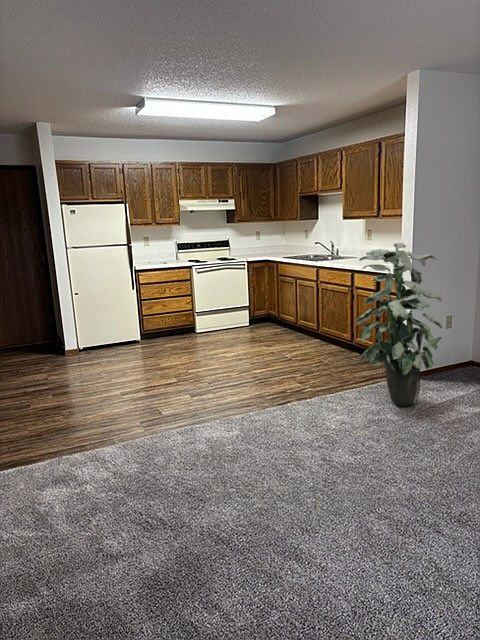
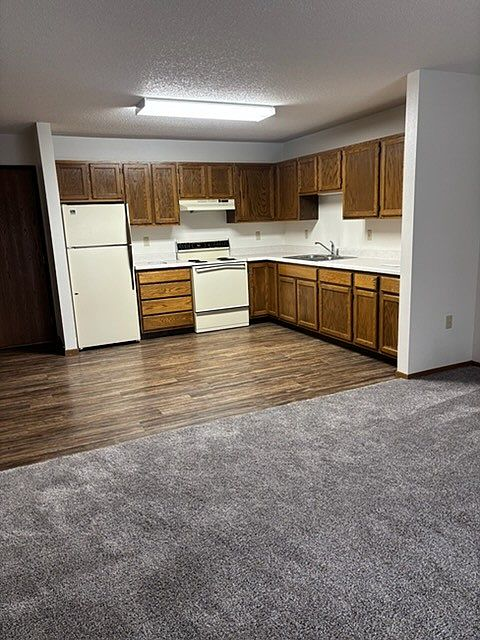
- indoor plant (397, 324)
